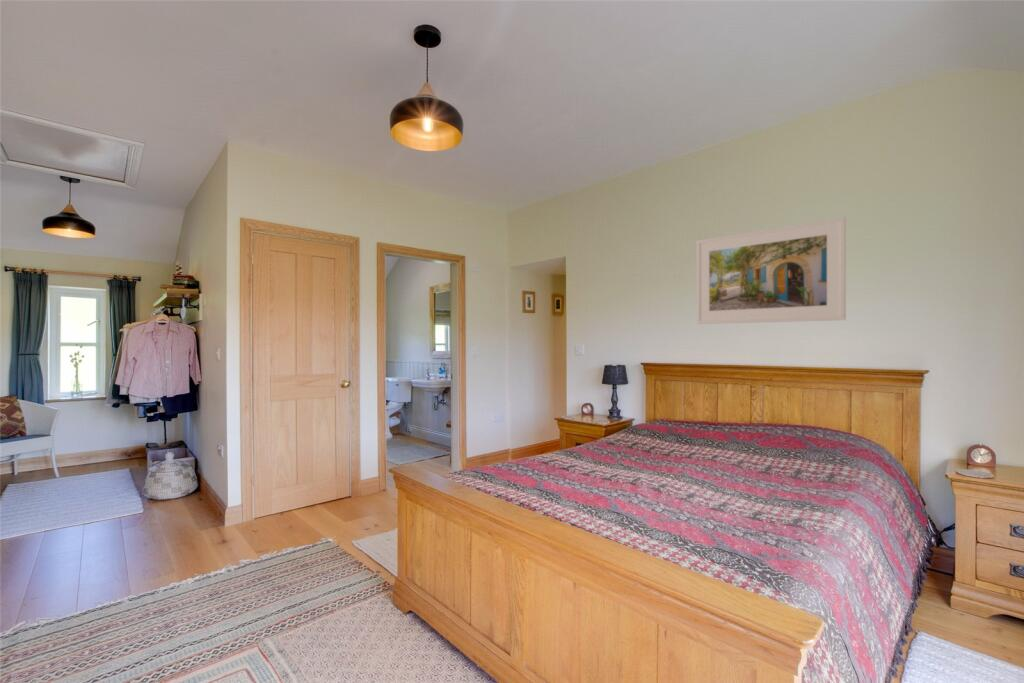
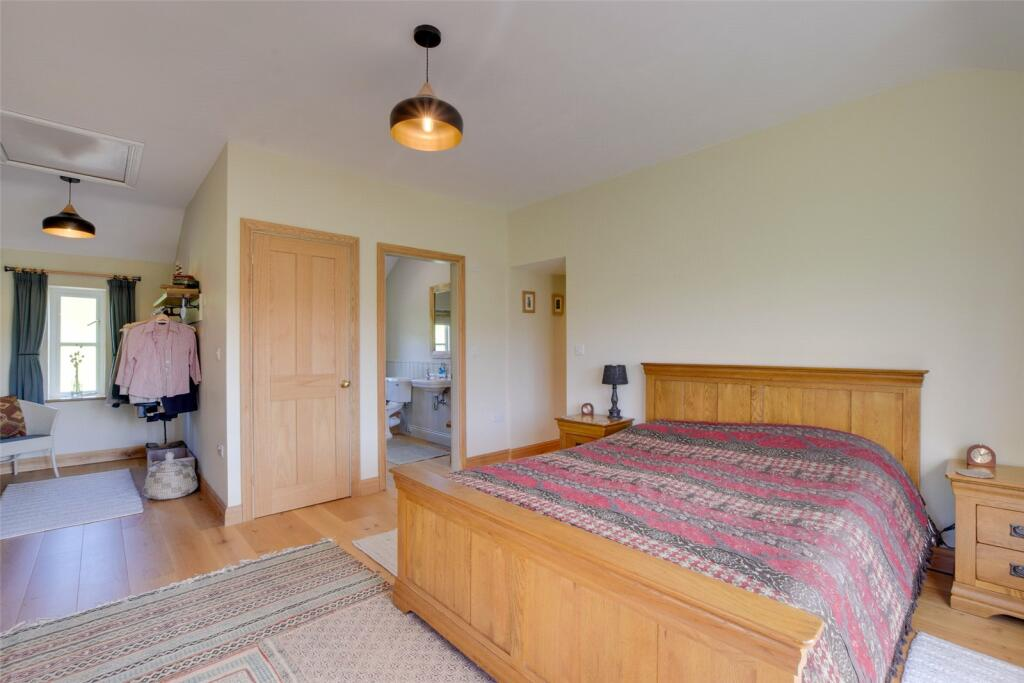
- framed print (763, 276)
